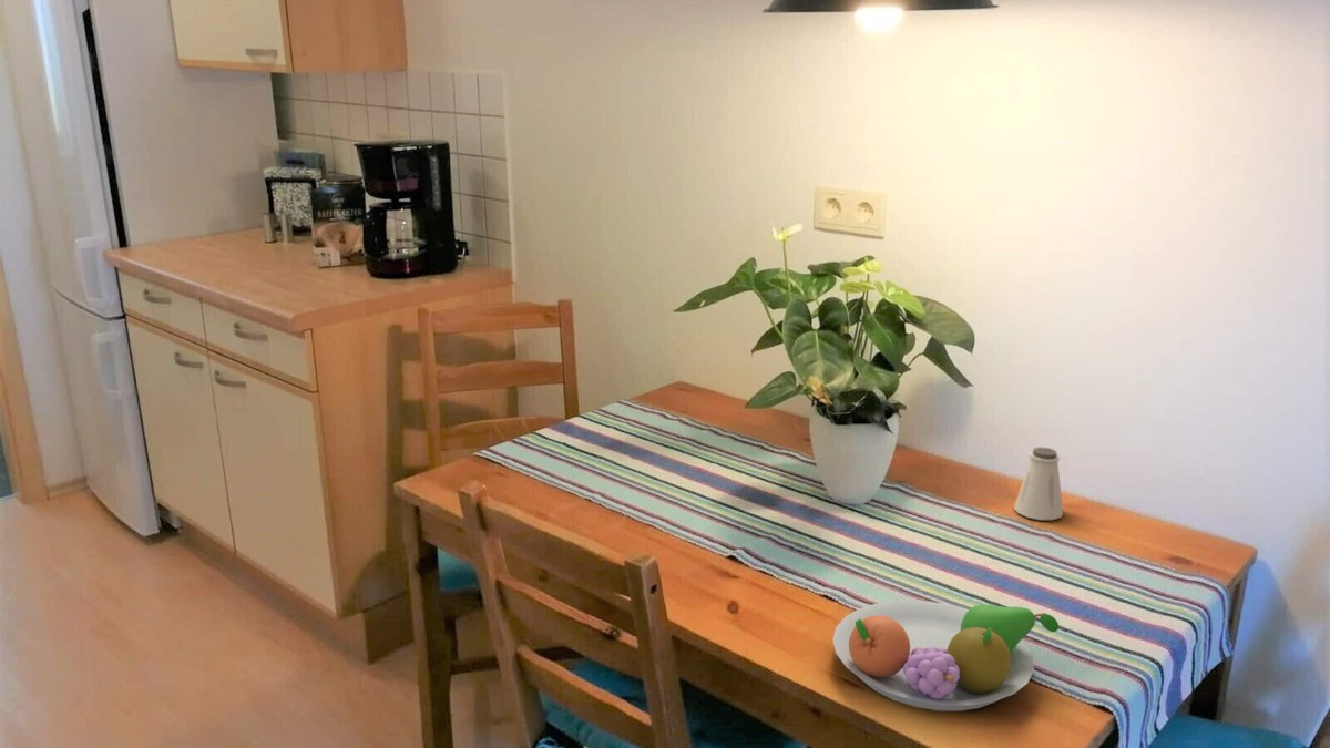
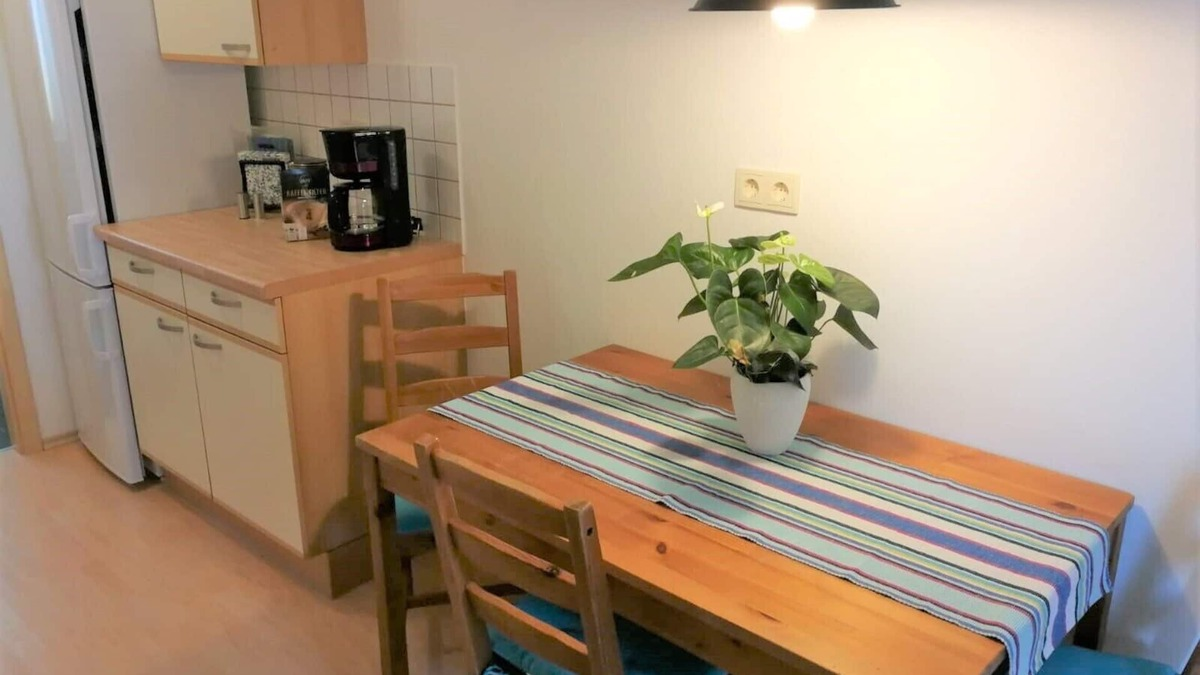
- saltshaker (1041, 481)
- fruit bowl (941, 633)
